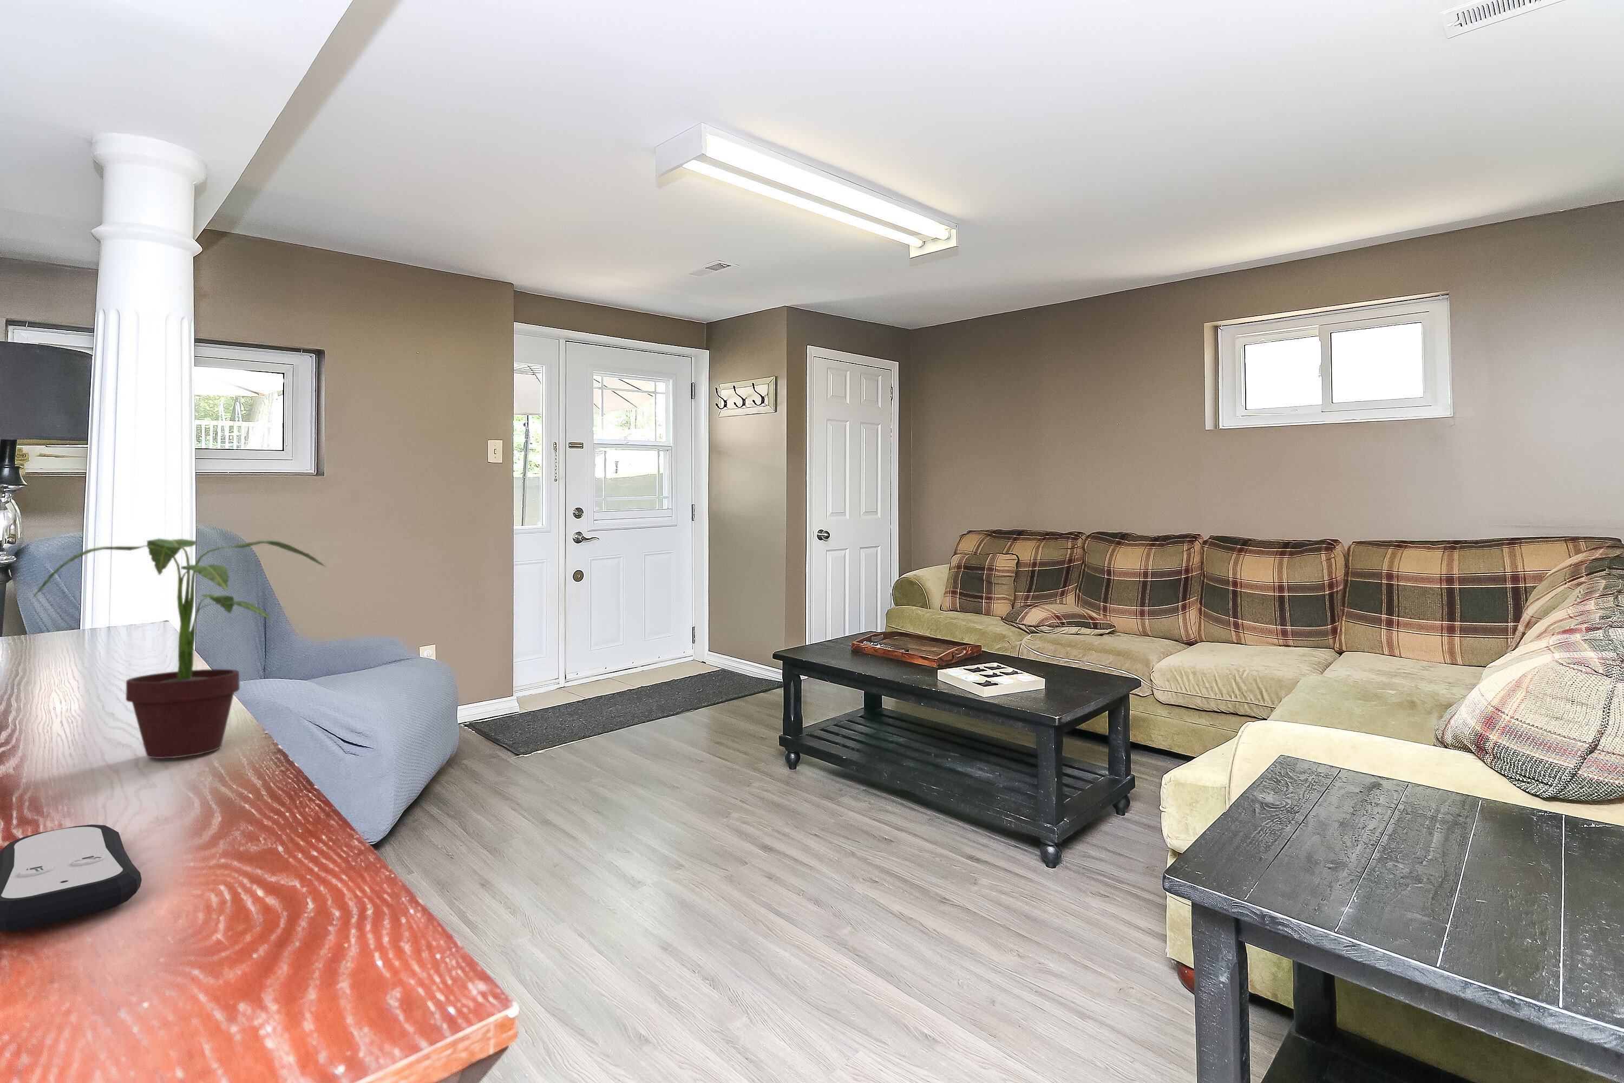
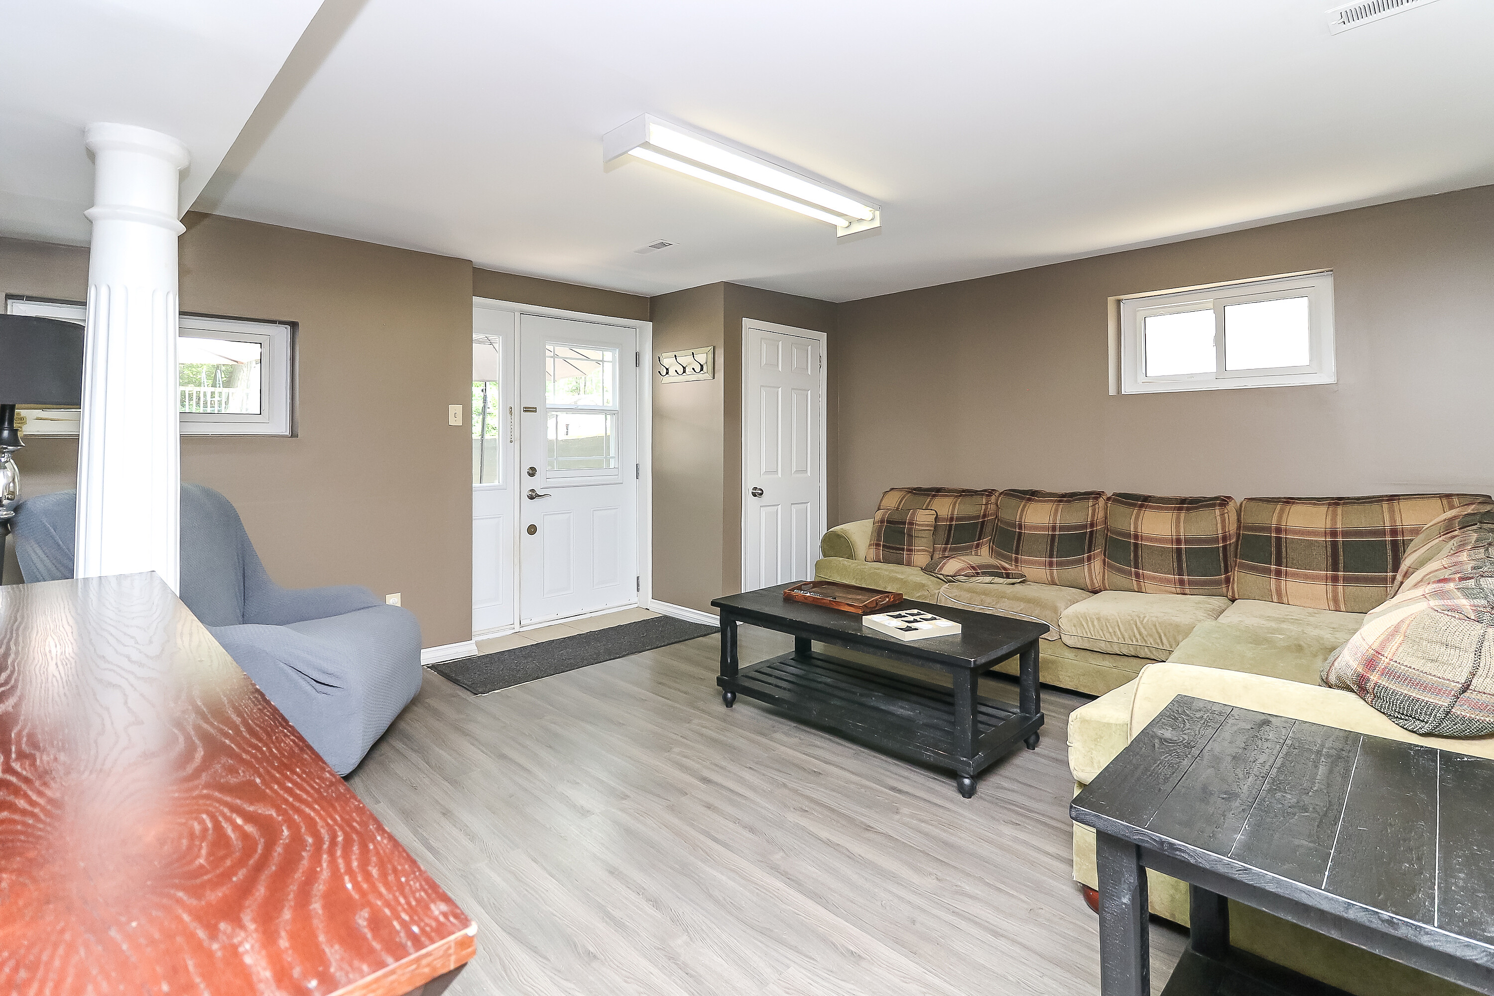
- potted plant (193, 642)
- remote control (62, 869)
